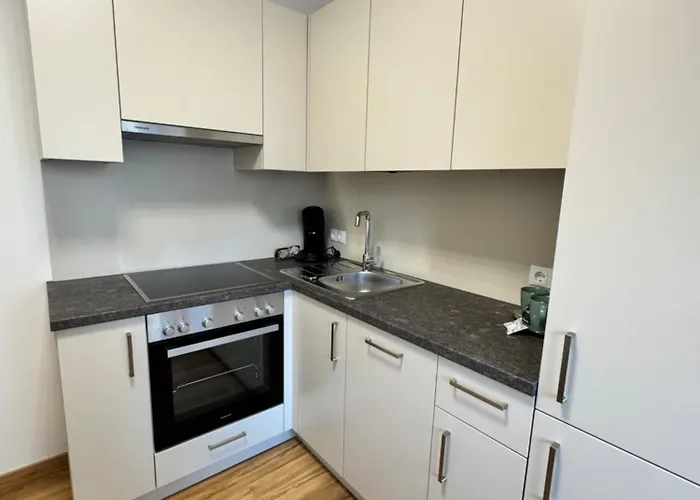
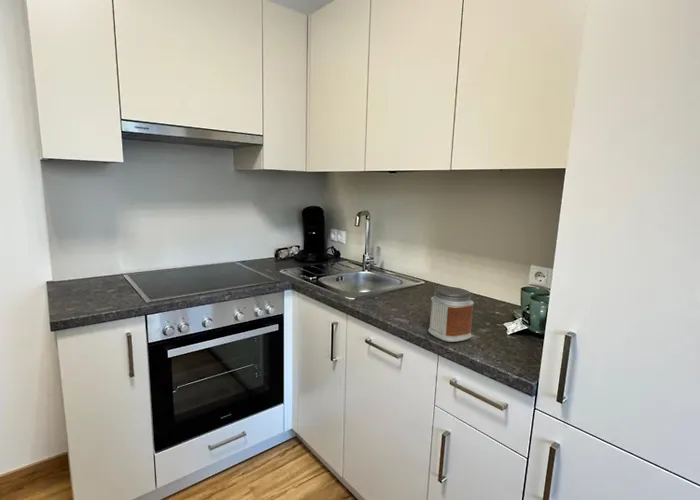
+ jar (451, 312)
